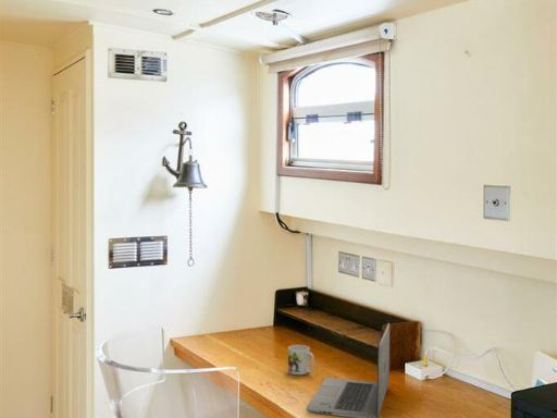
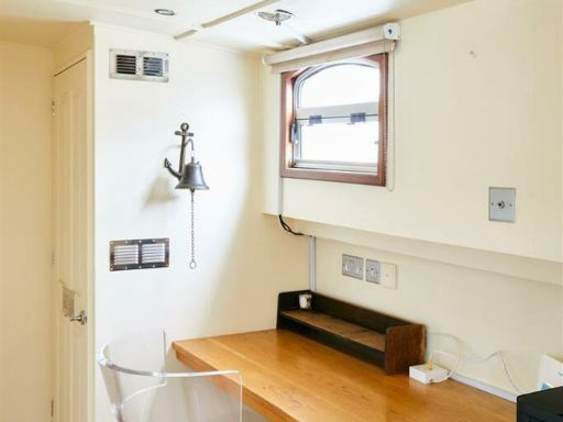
- mug (301, 360)
- laptop (350, 380)
